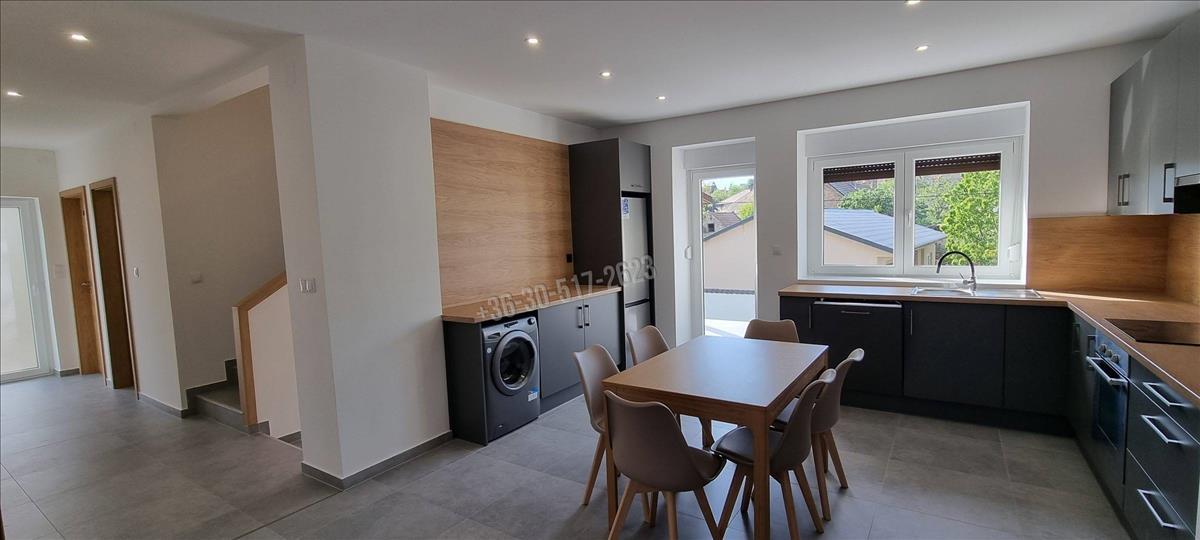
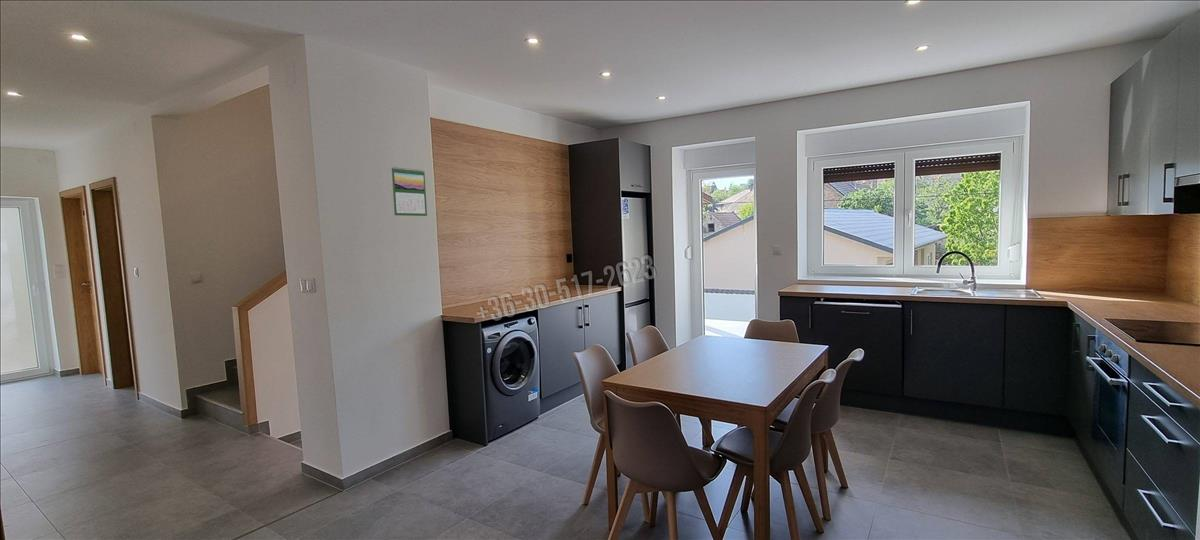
+ calendar (409, 191)
